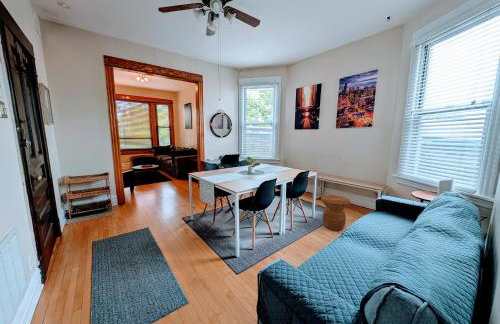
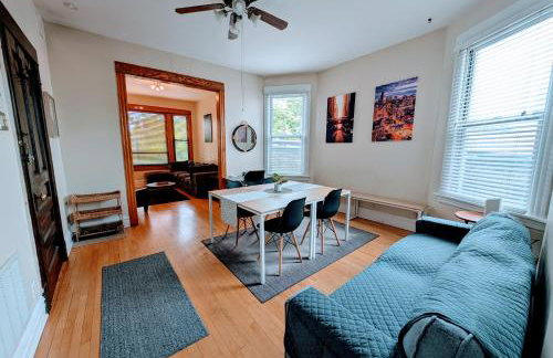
- side table (334, 212)
